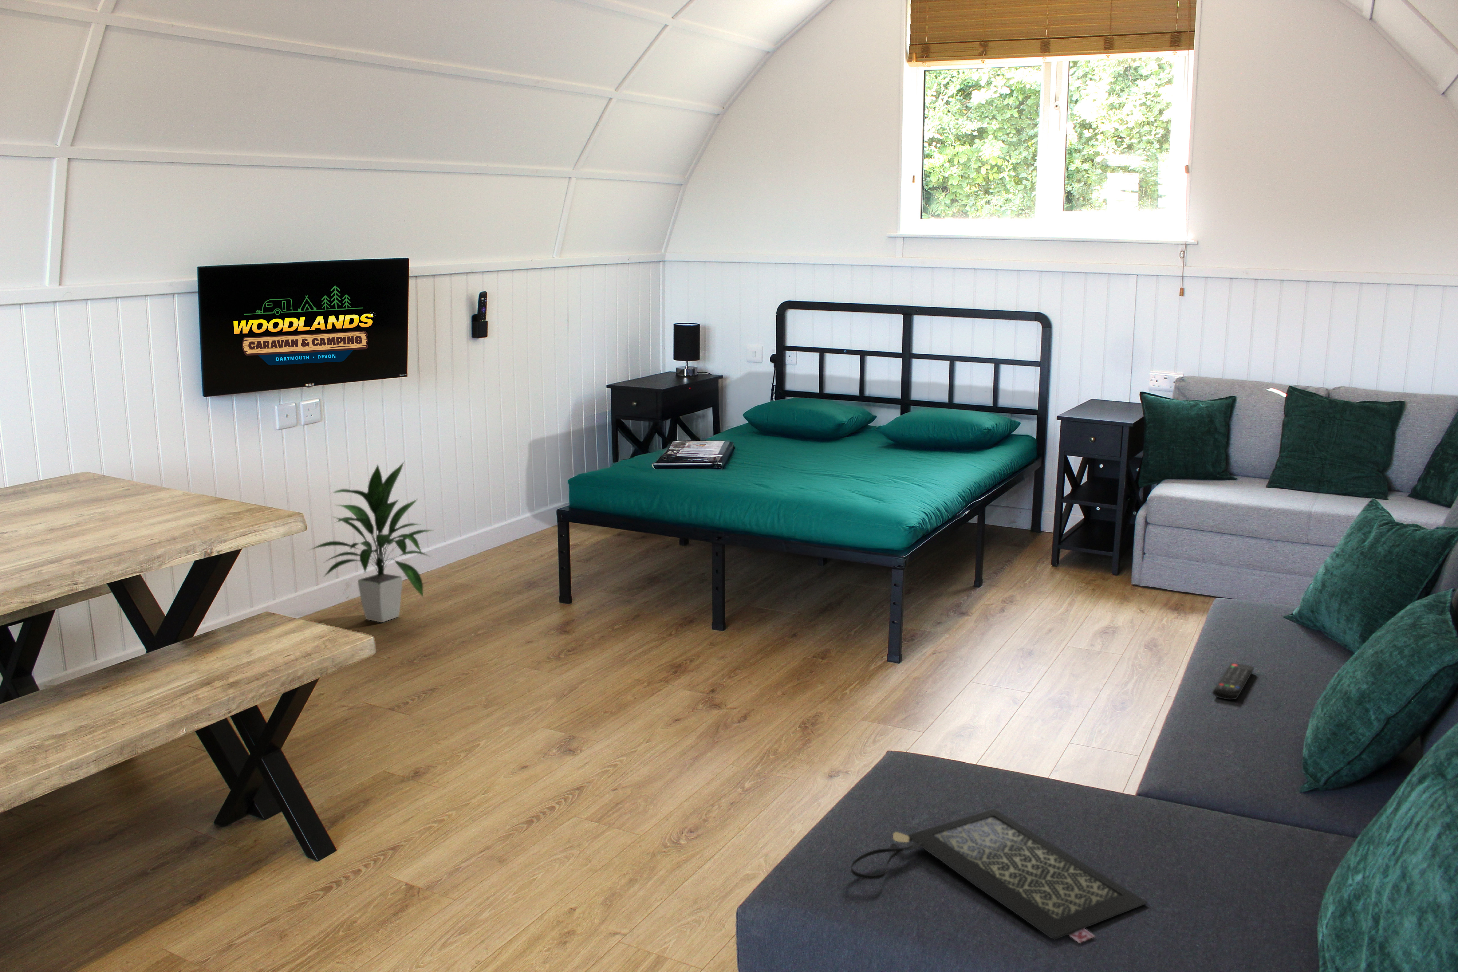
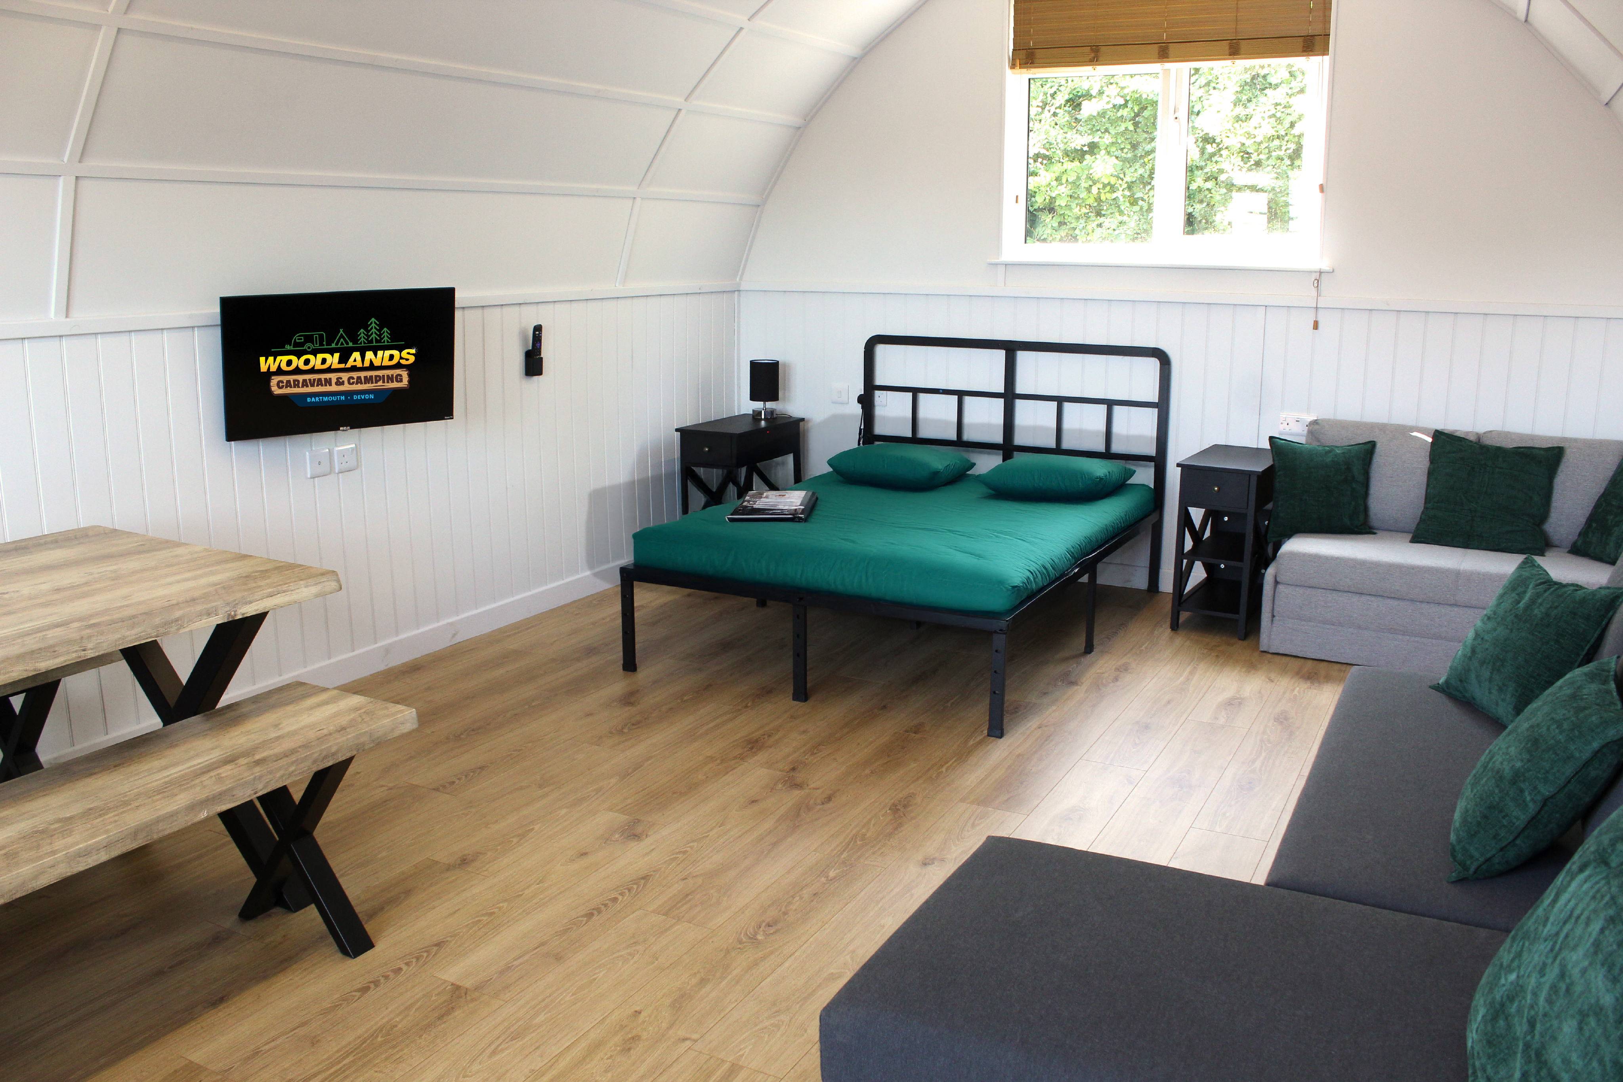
- indoor plant (379, 543)
- remote control (1233, 681)
- clutch bag (1009, 864)
